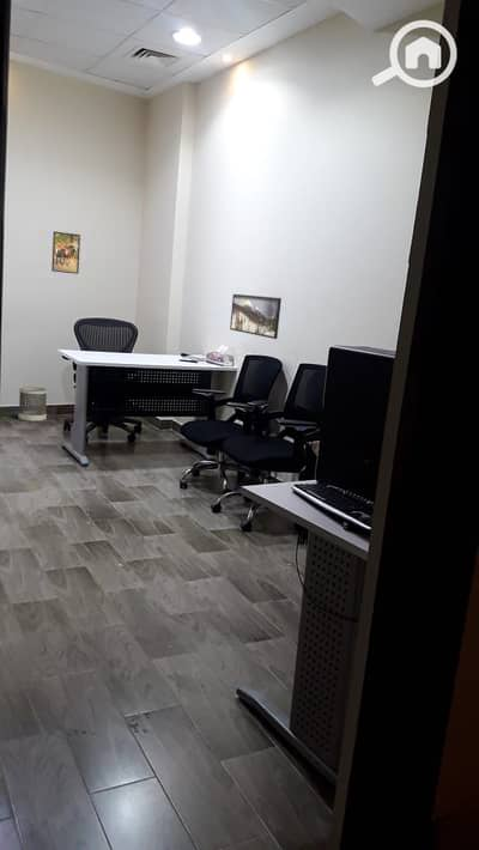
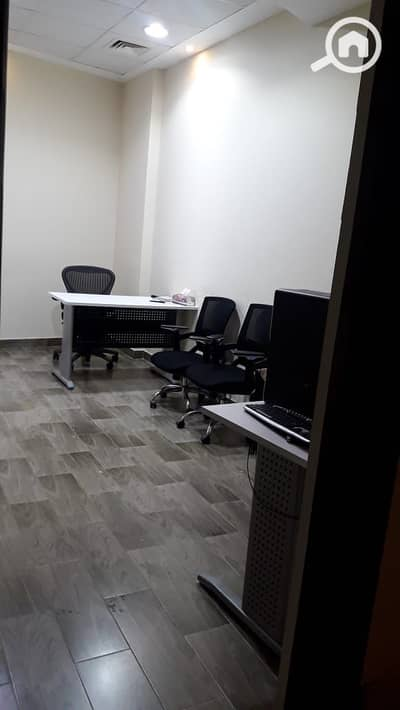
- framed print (253, 315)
- wastebasket (32, 403)
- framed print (66, 253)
